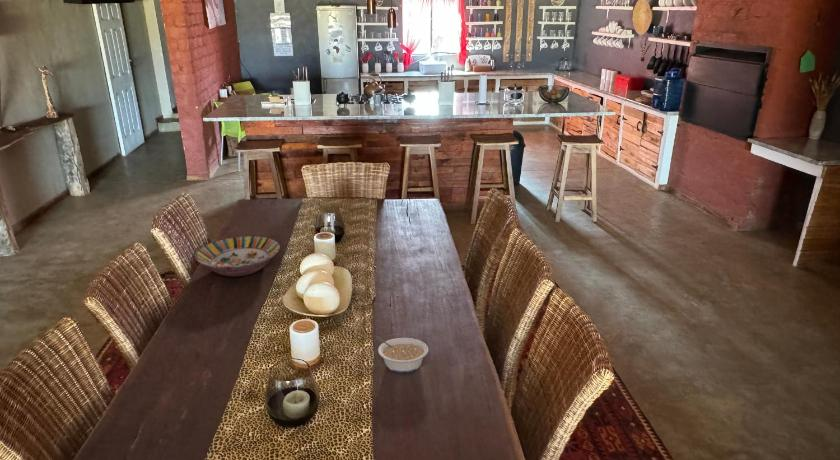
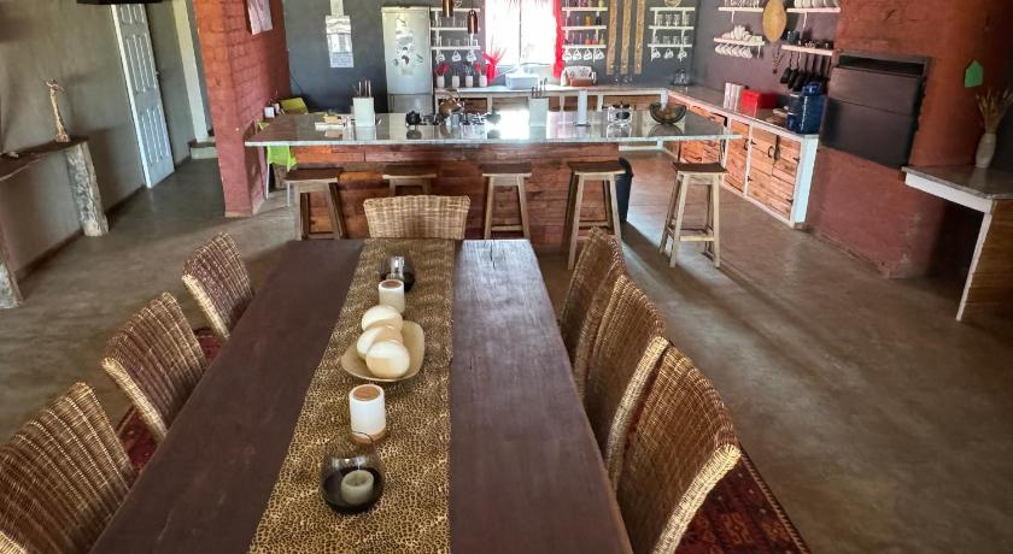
- serving bowl (239, 259)
- legume (401, 355)
